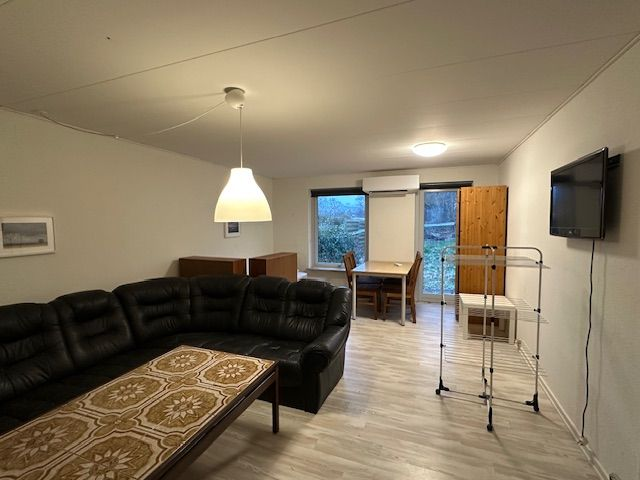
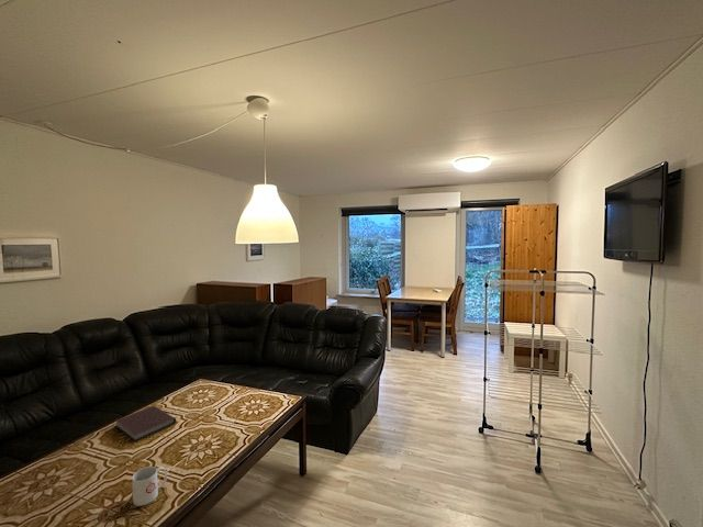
+ mug (150, 482)
+ notebook (145, 422)
